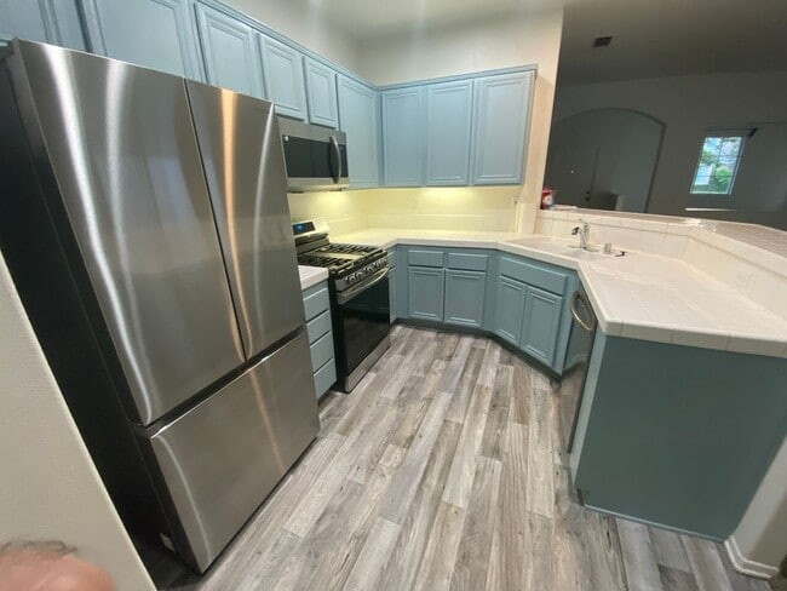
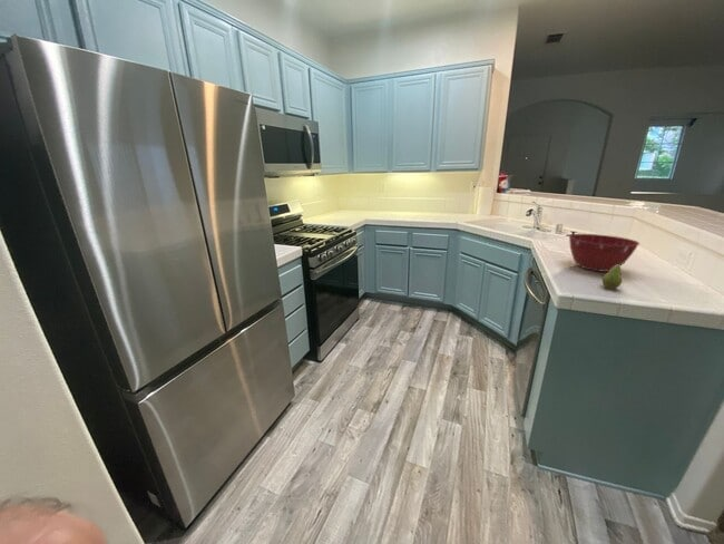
+ fruit (613, 274)
+ mixing bowl (598, 253)
